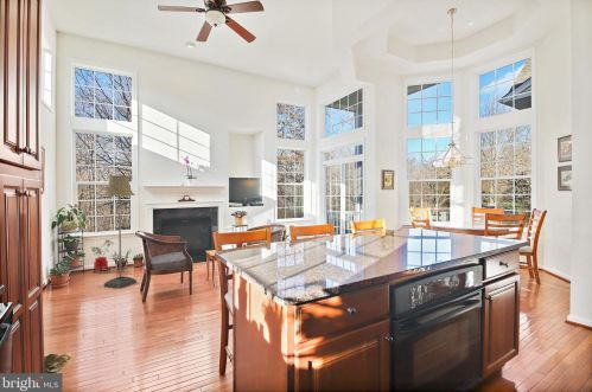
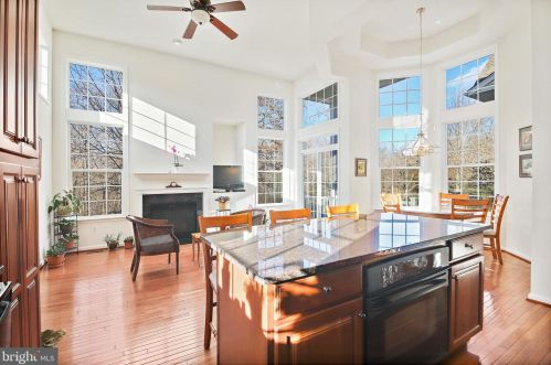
- floor lamp (119, 230)
- house plant (102, 256)
